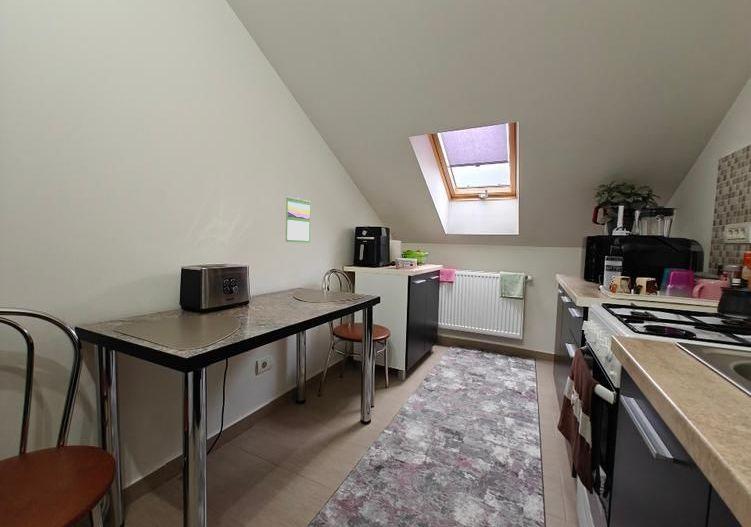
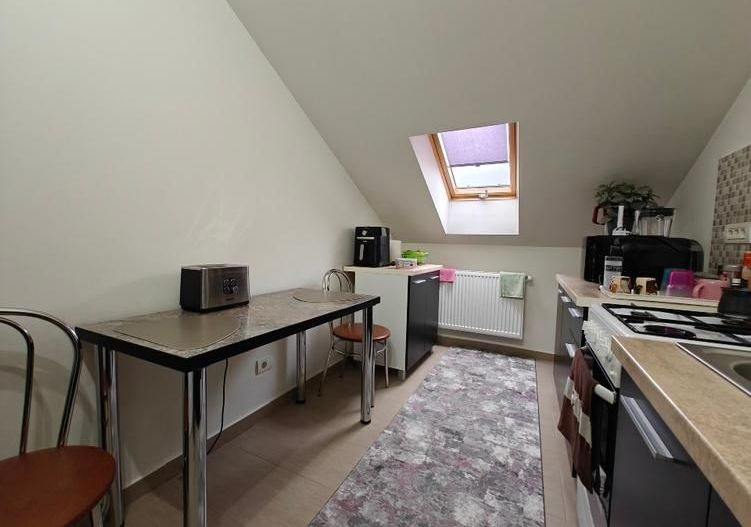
- calendar (298, 220)
